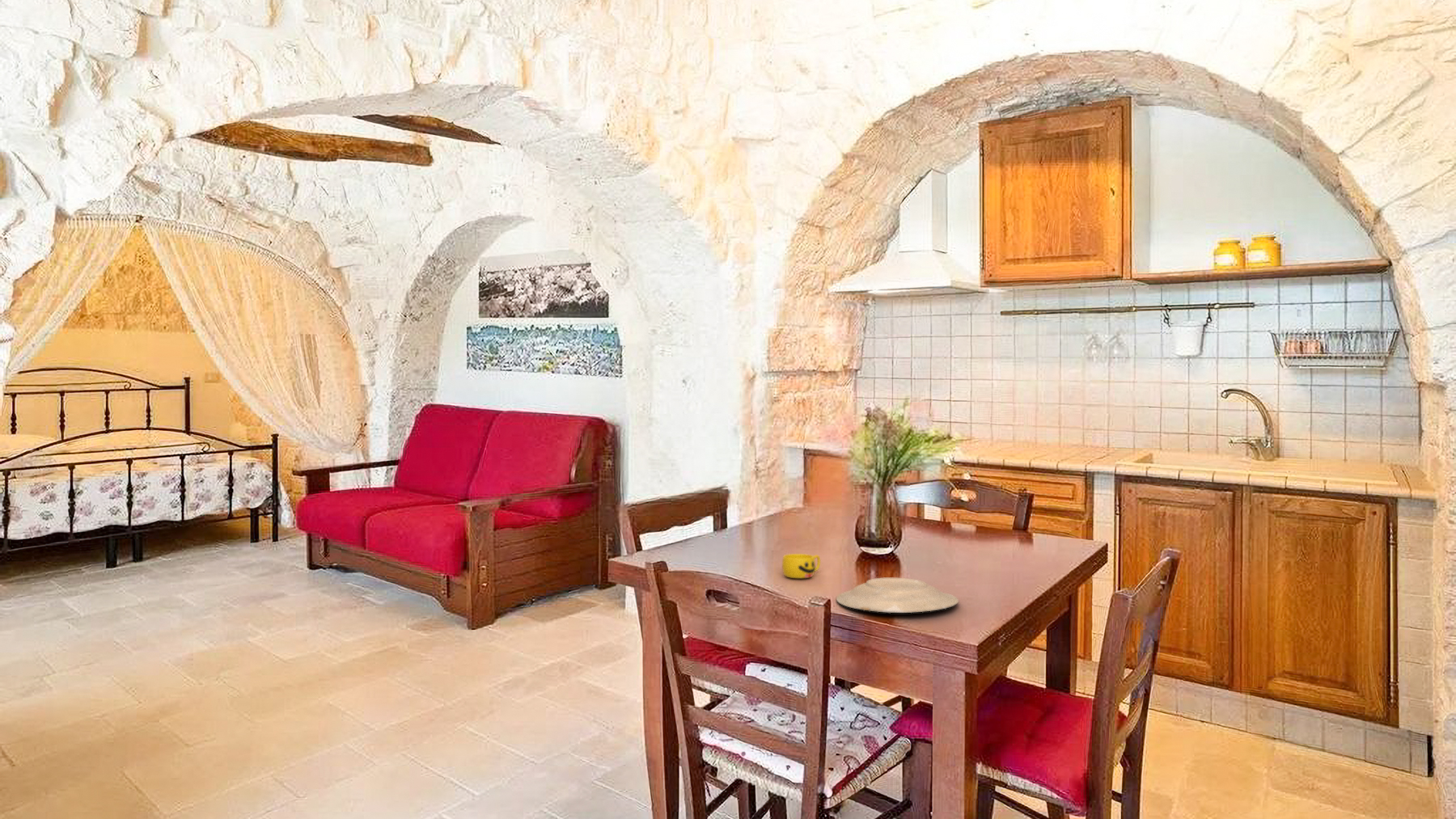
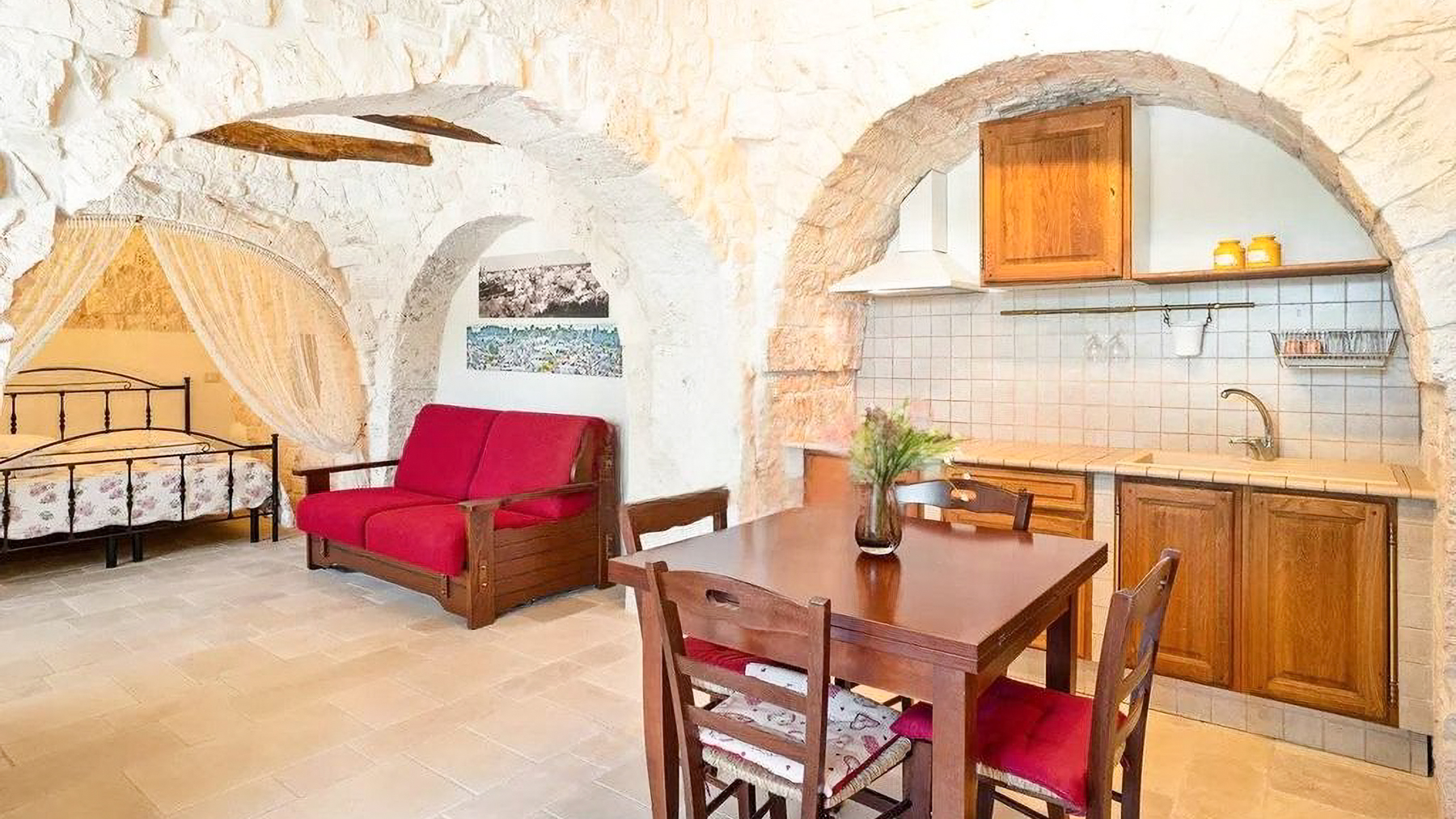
- cup (802, 565)
- plate (896, 592)
